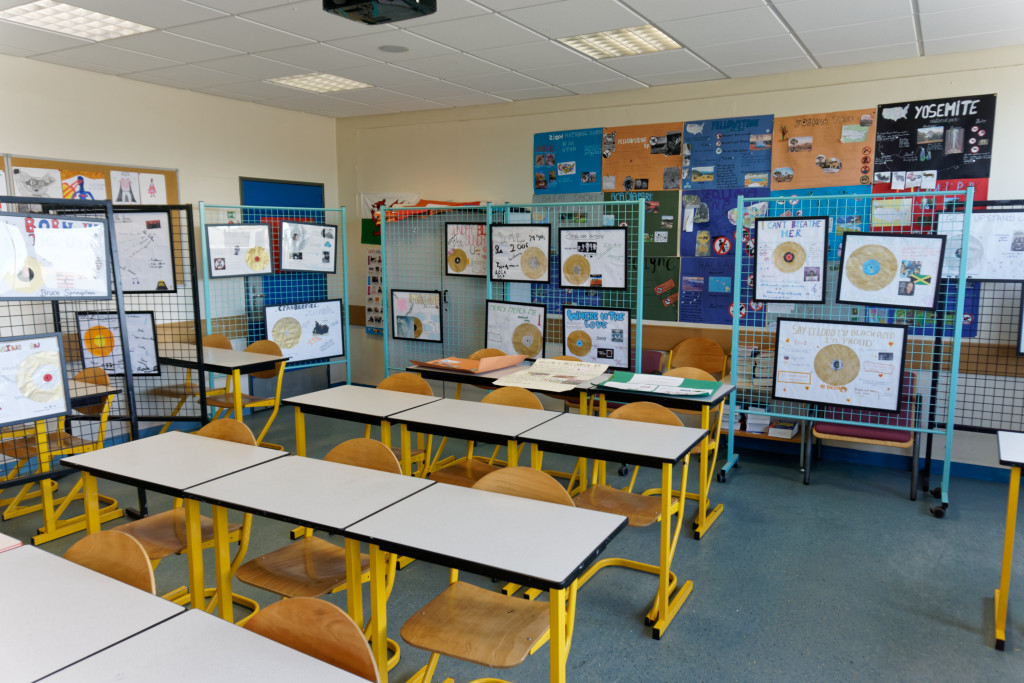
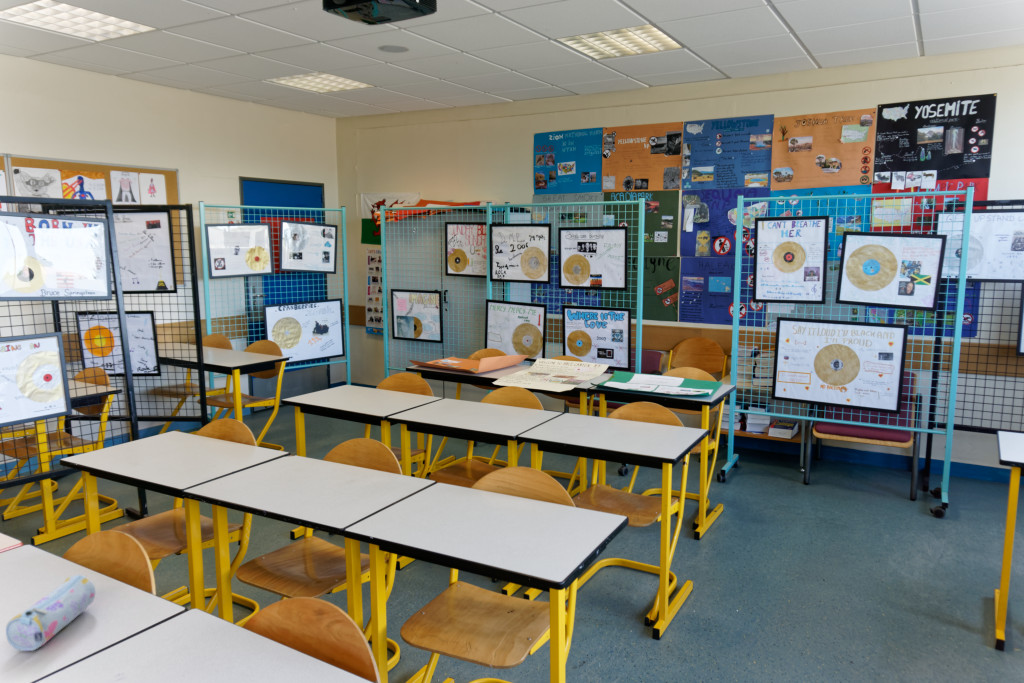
+ pencil case (52, 610)
